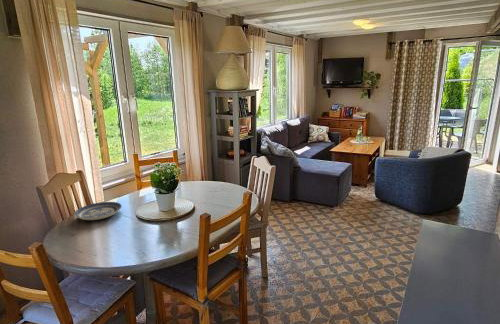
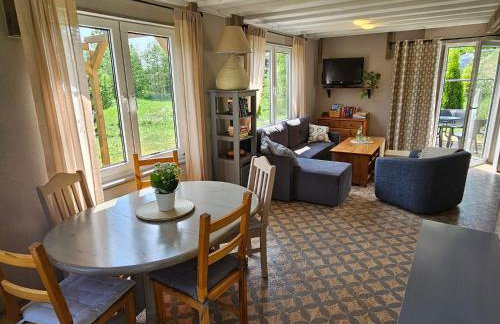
- plate (99, 212)
